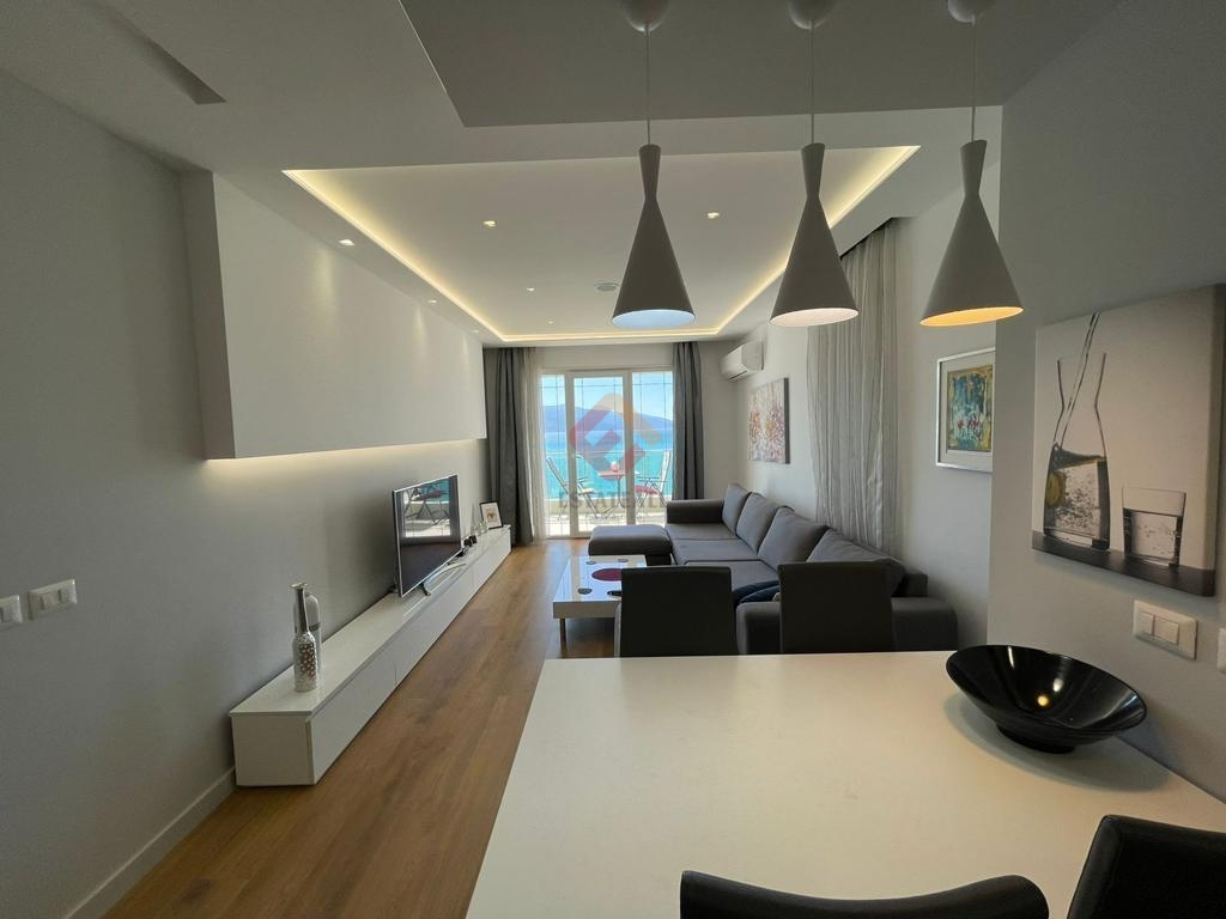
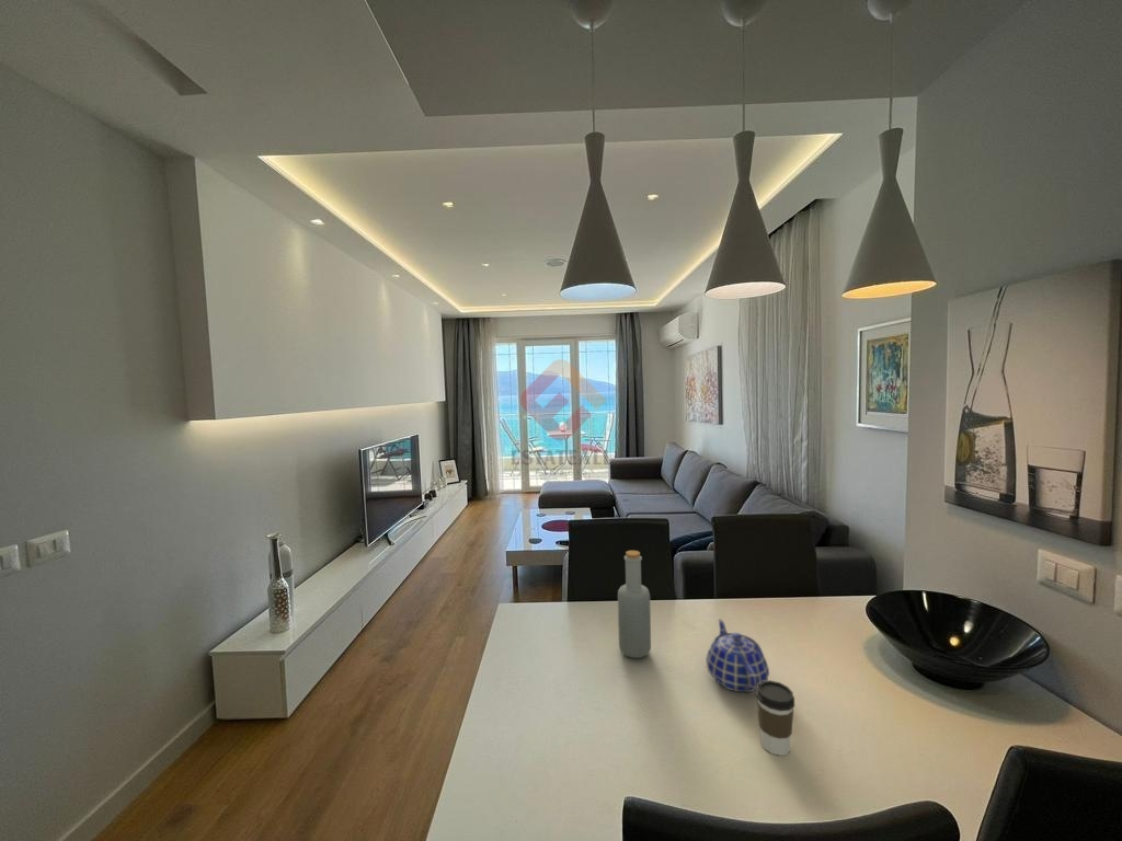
+ bottle (633, 602)
+ coffee cup (775, 717)
+ teapot (735, 655)
